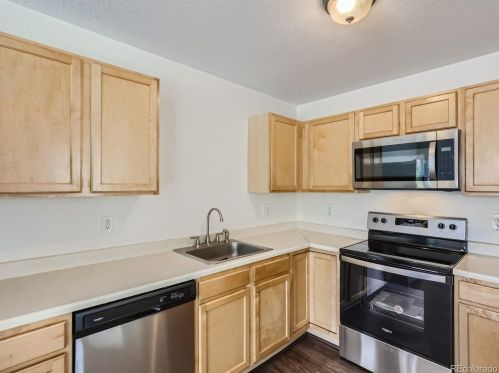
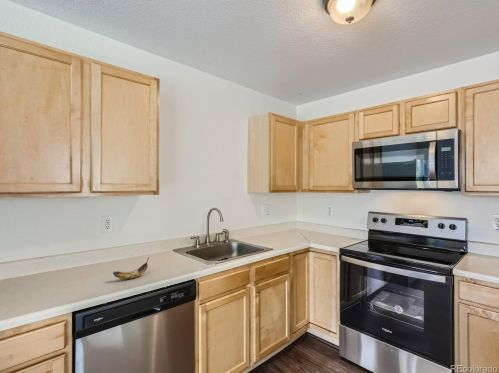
+ banana (131, 271)
